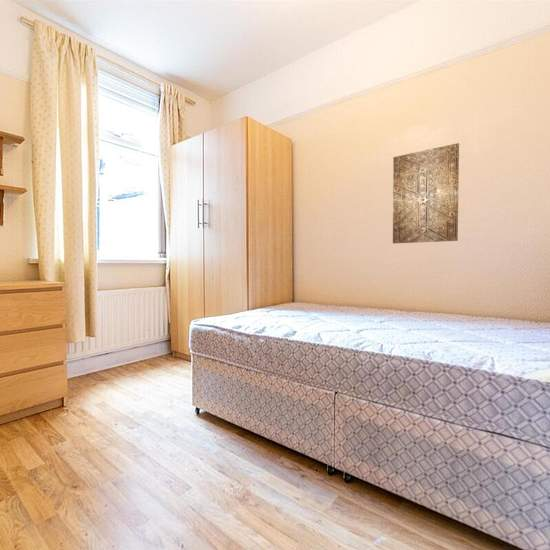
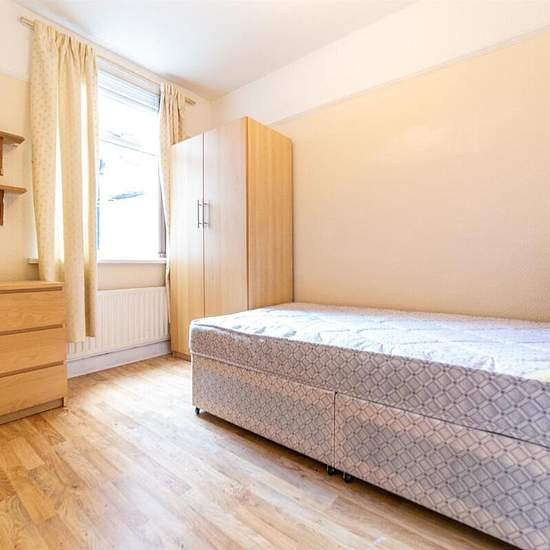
- wall art (423, 196)
